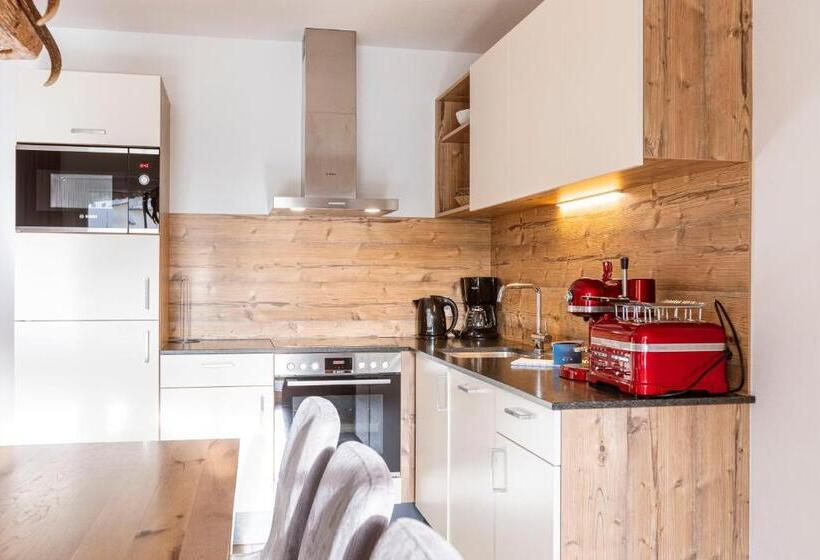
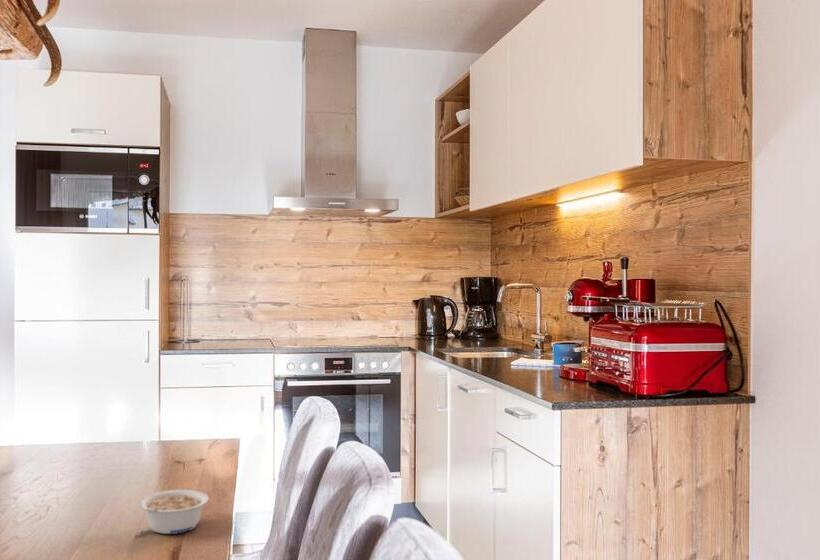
+ legume (174, 511)
